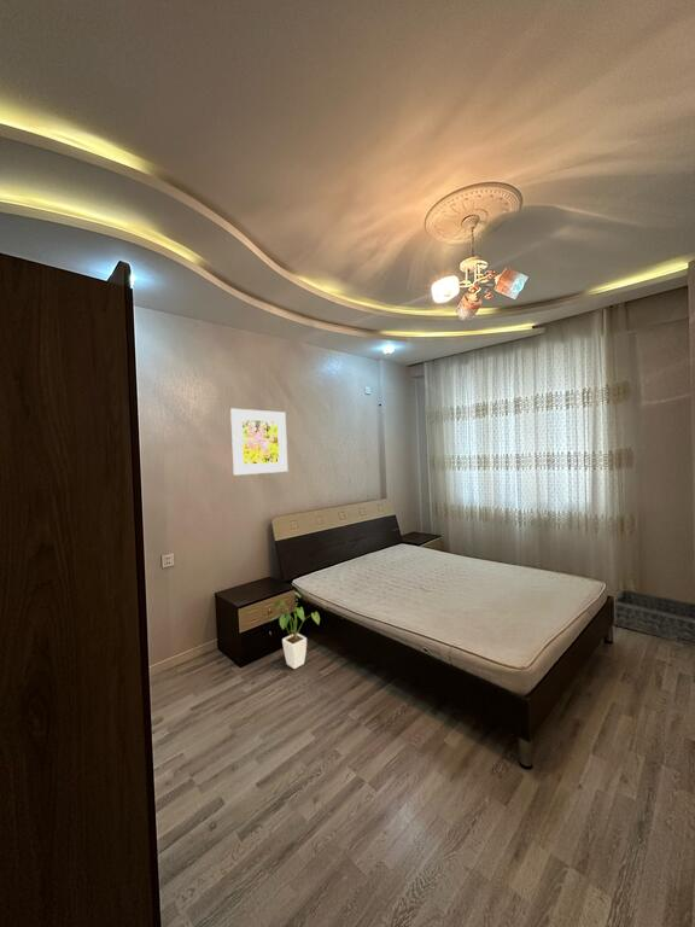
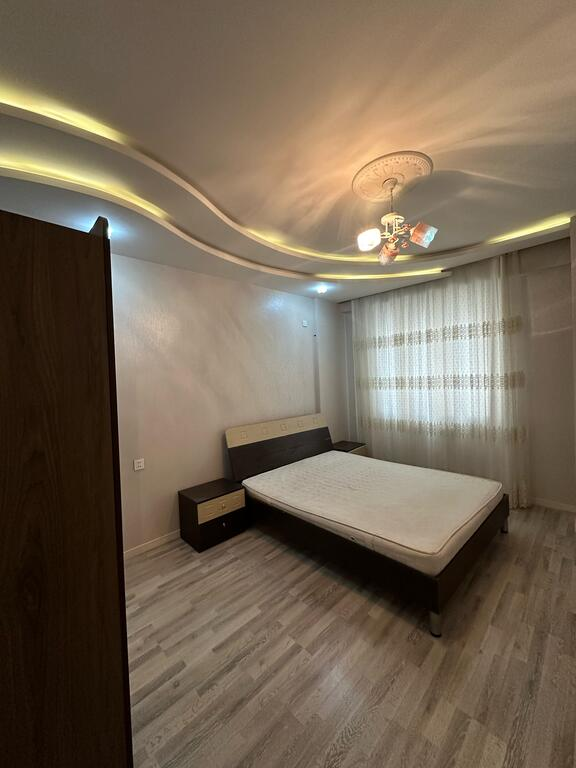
- basket (660, 616)
- house plant (298, 630)
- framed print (261, 442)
